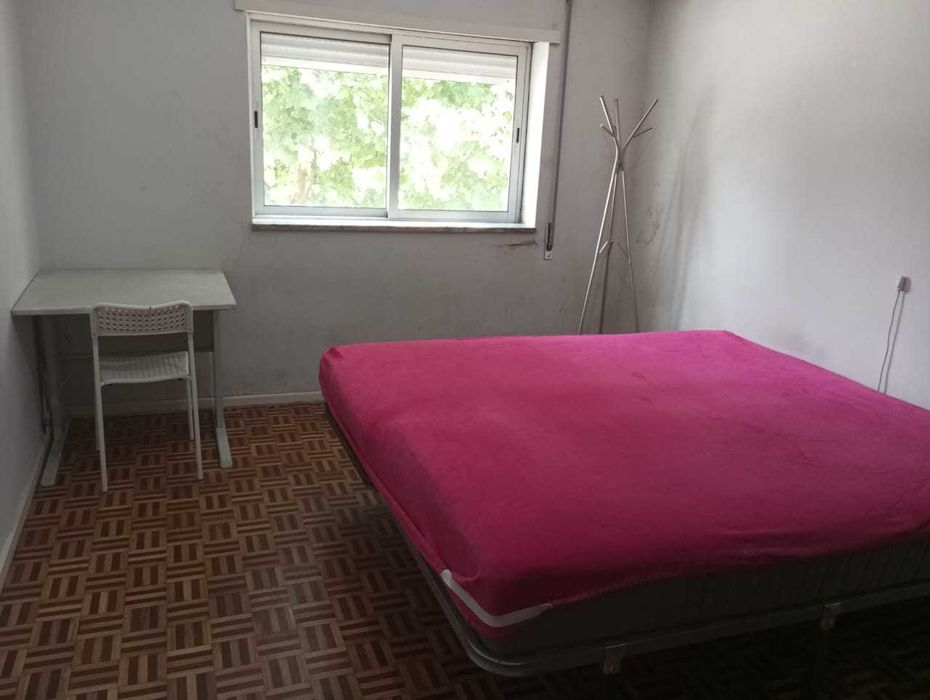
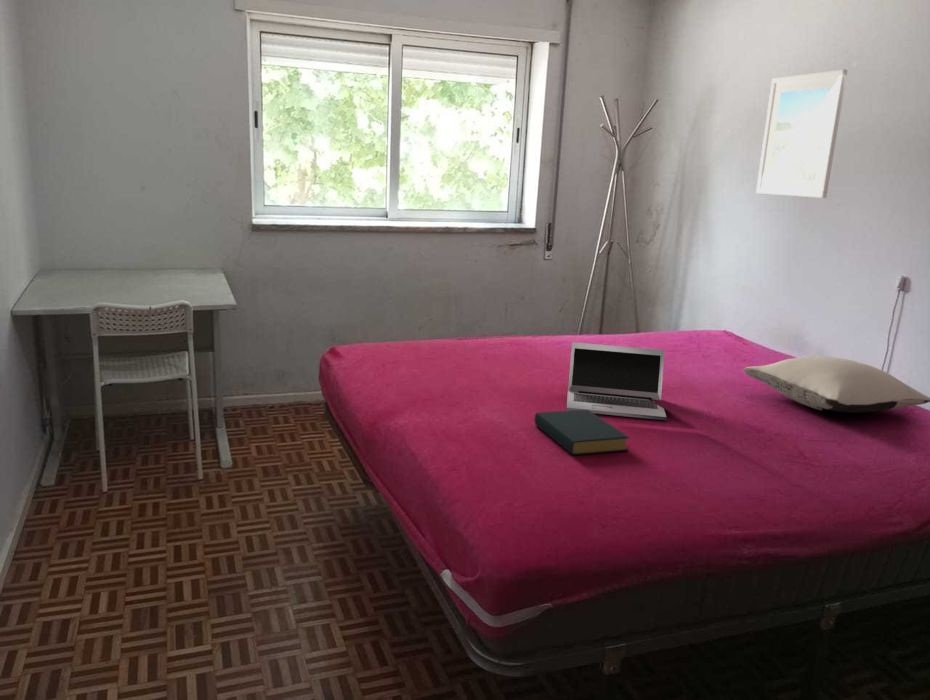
+ hardback book (579, 430)
+ laptop (616, 379)
+ pillow (834, 382)
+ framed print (798, 135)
